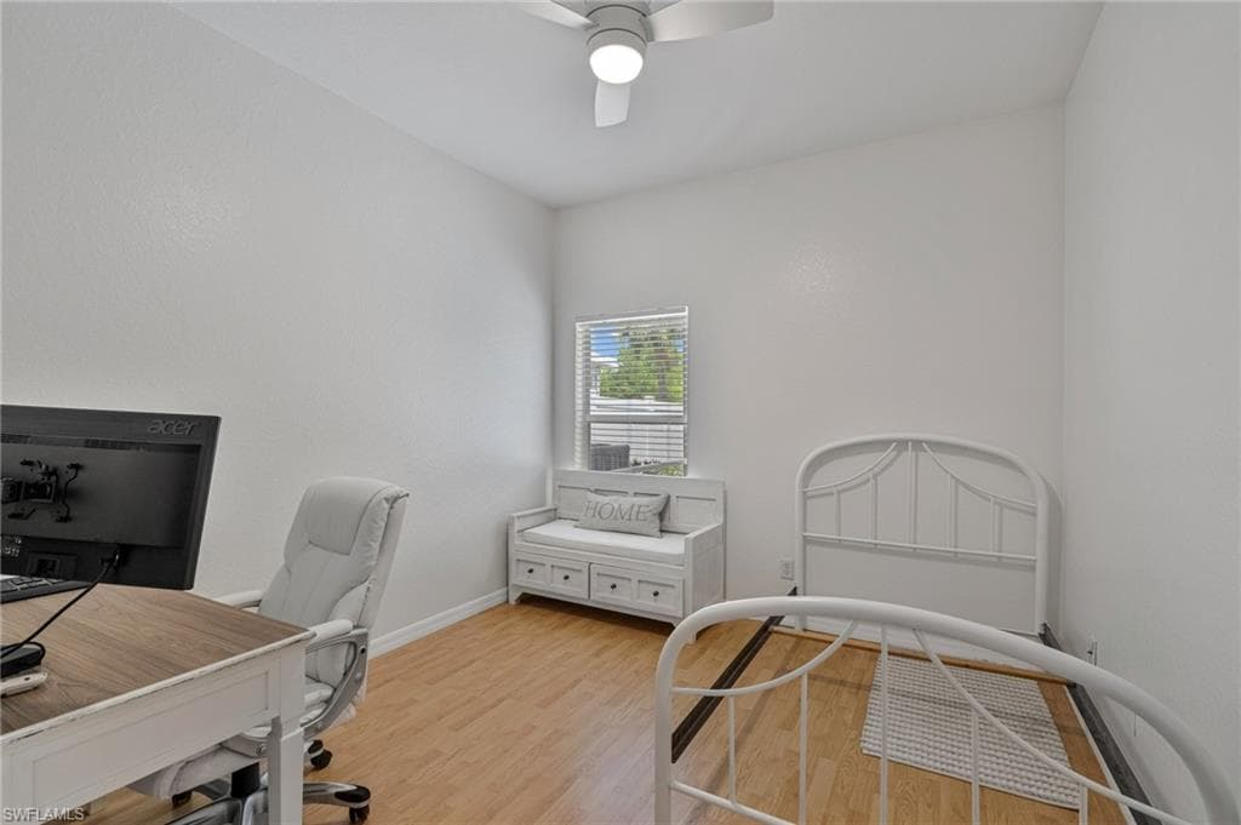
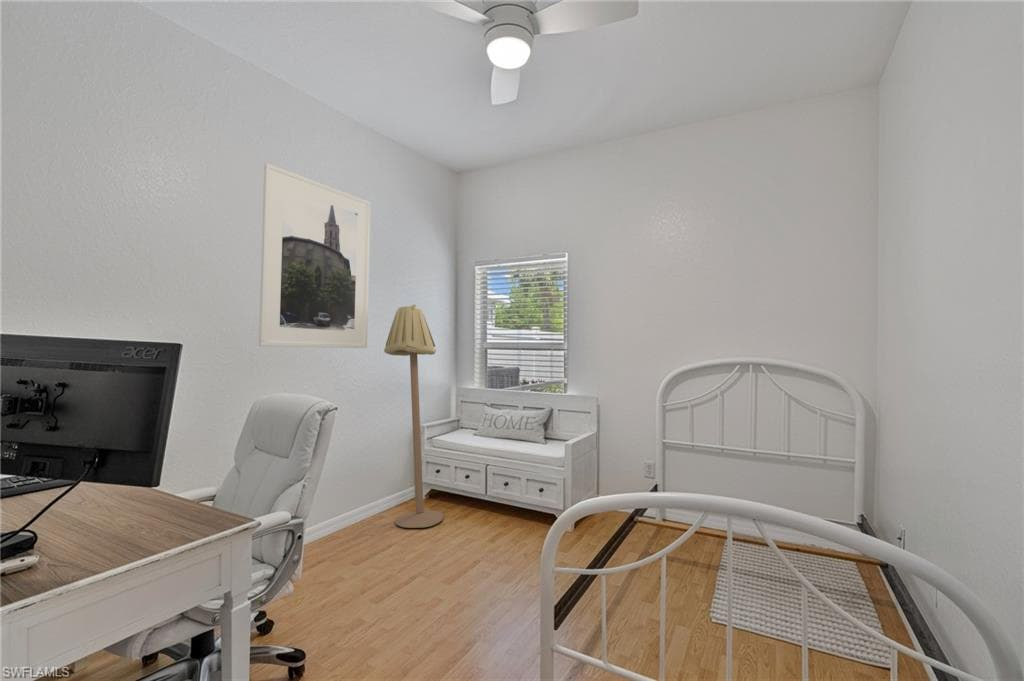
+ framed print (321, 265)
+ floor lamp (412, 411)
